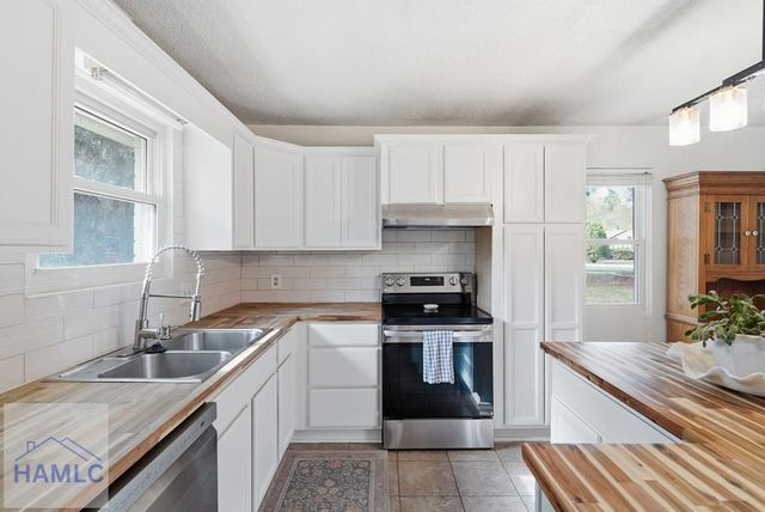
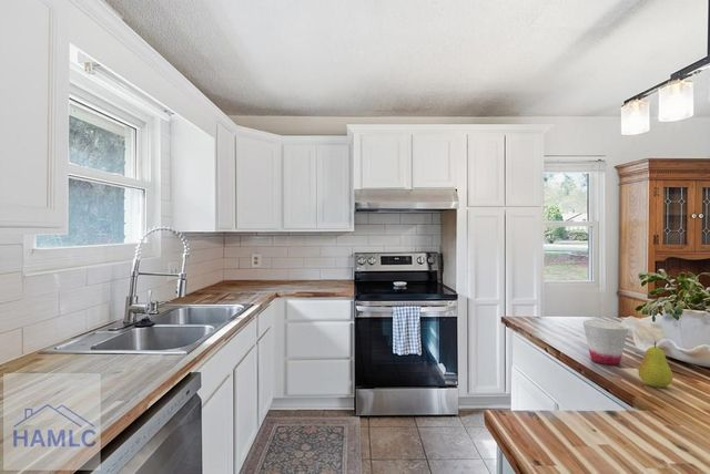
+ cup (605, 342)
+ fruit (655, 362)
